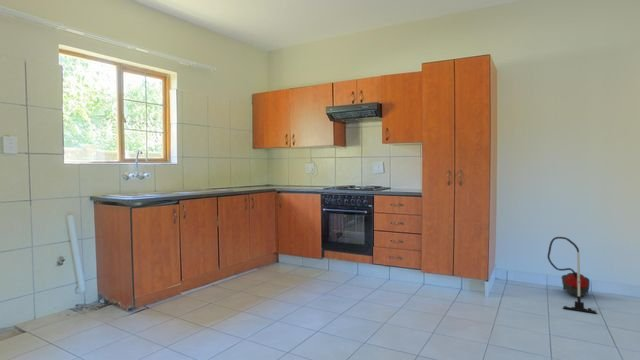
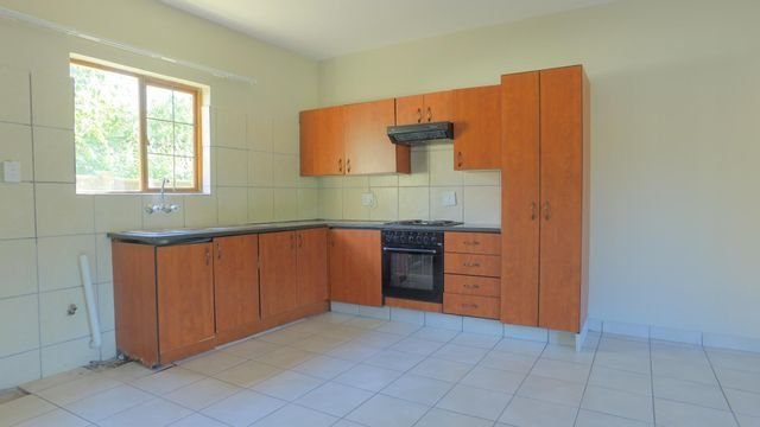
- vacuum cleaner (569, 268)
